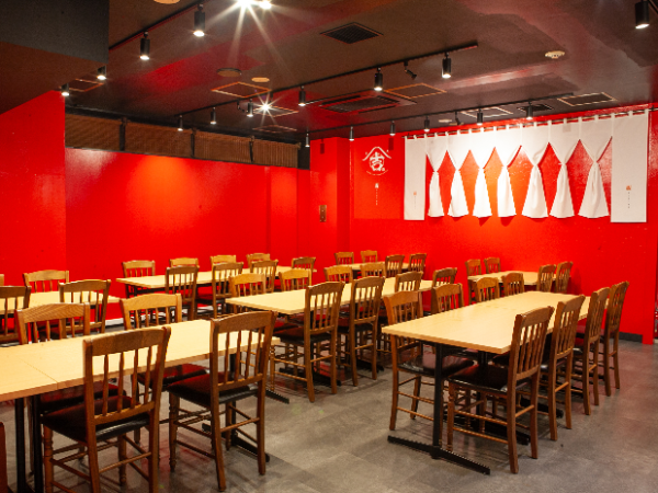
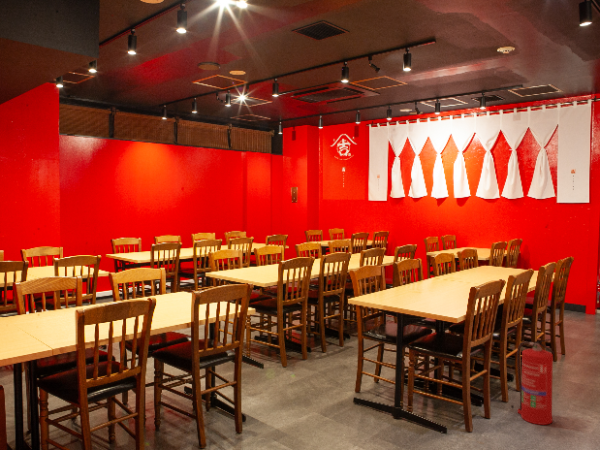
+ fire extinguisher (535, 377)
